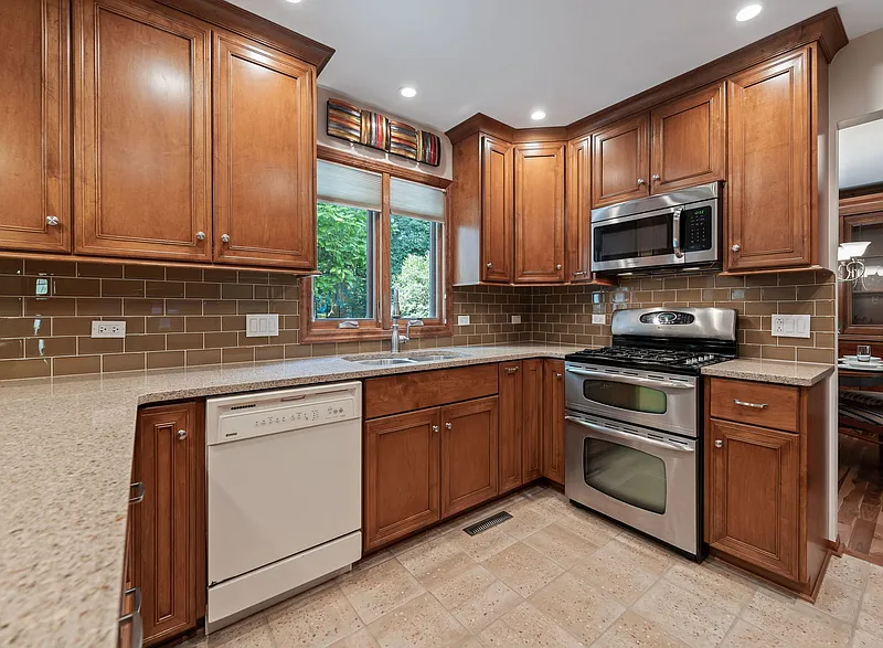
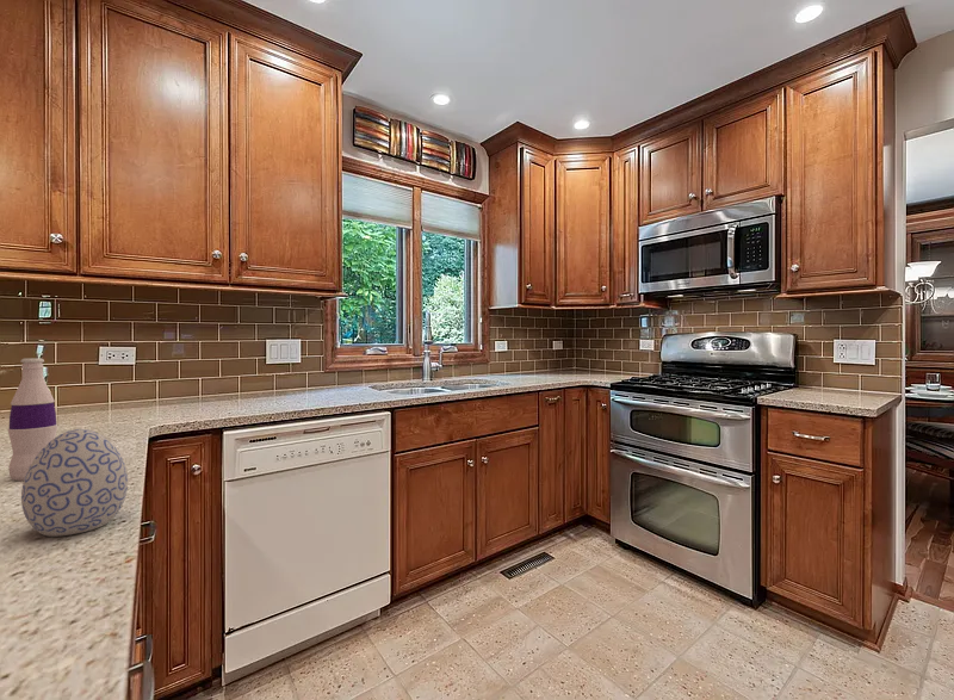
+ decorative egg (78, 477)
+ bottle (32, 417)
